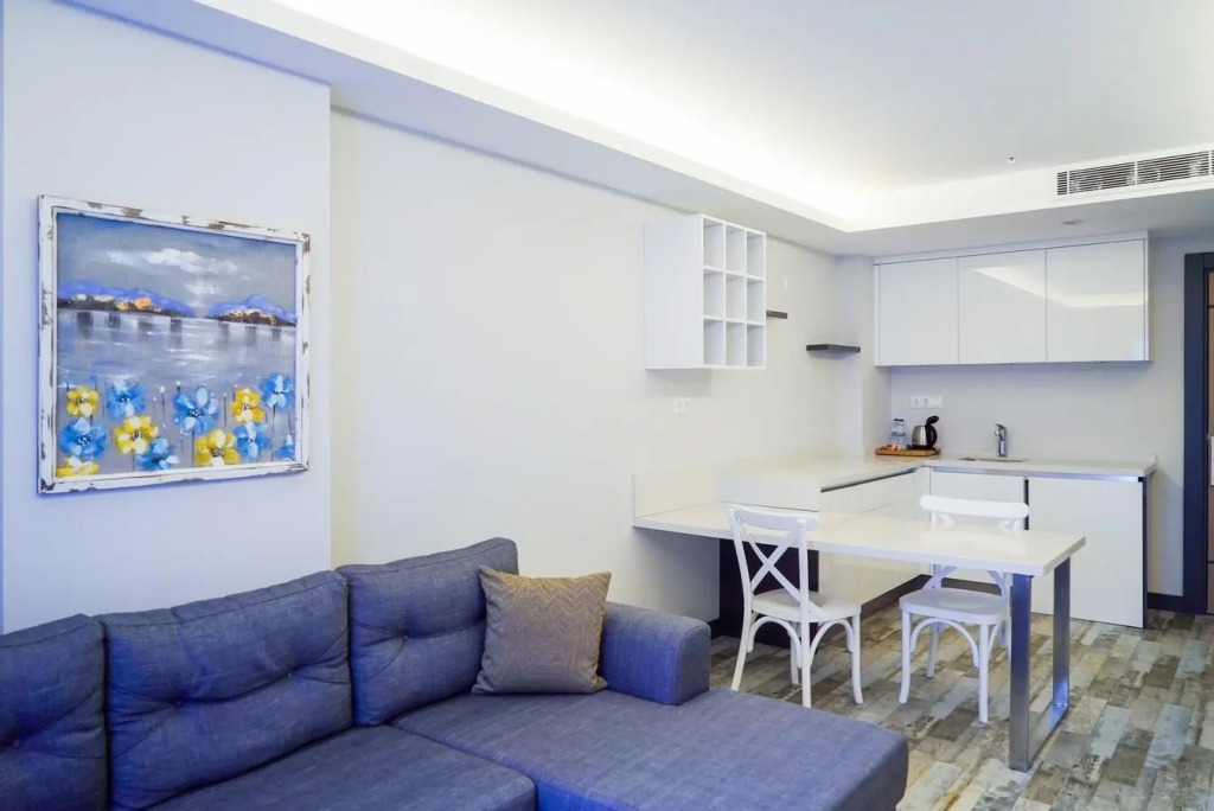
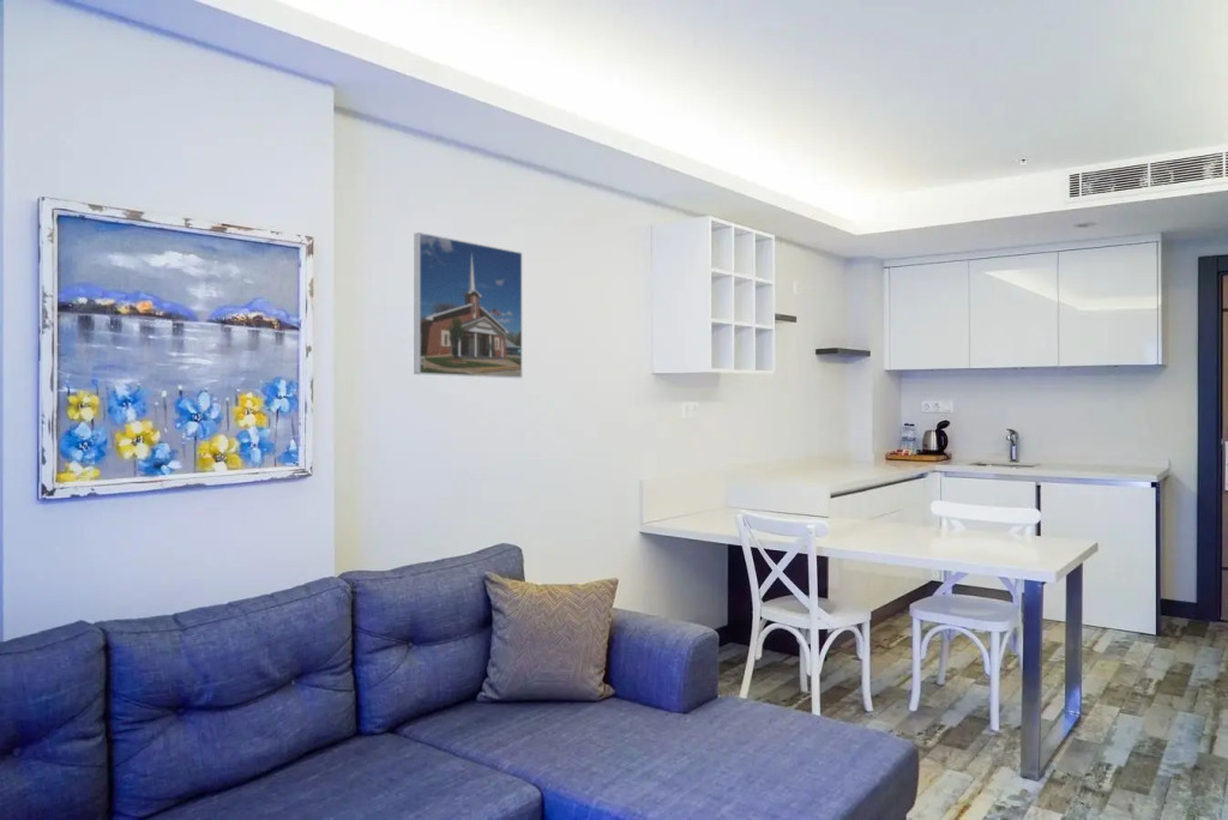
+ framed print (470, 309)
